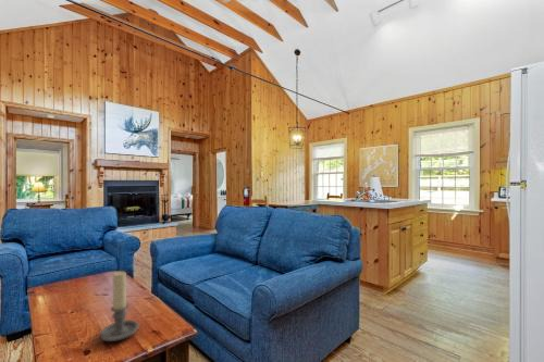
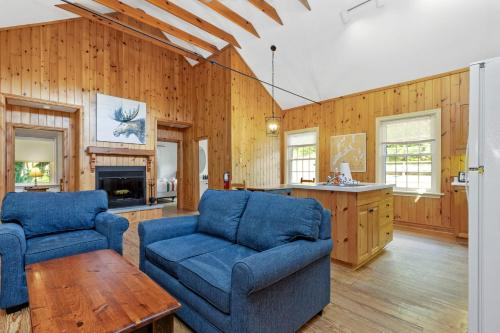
- candle holder (115, 303)
